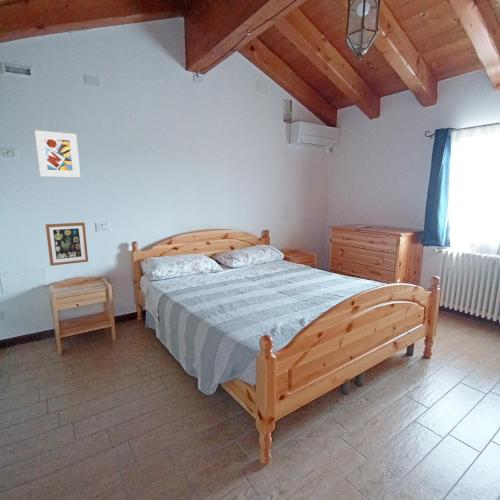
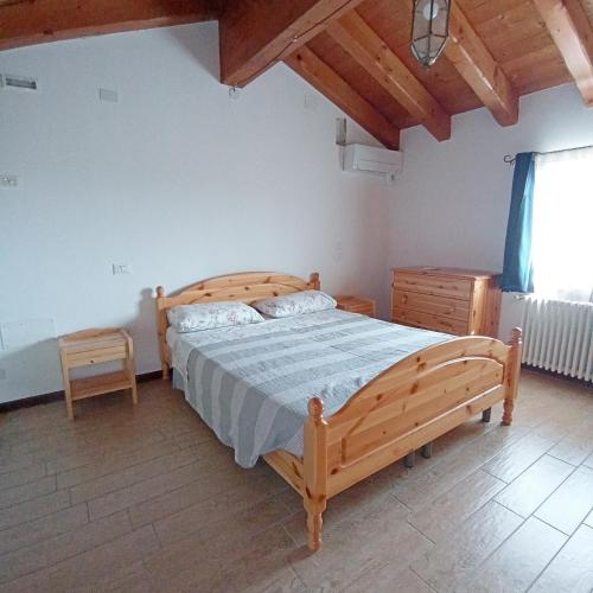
- wall art (67, 243)
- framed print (58, 154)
